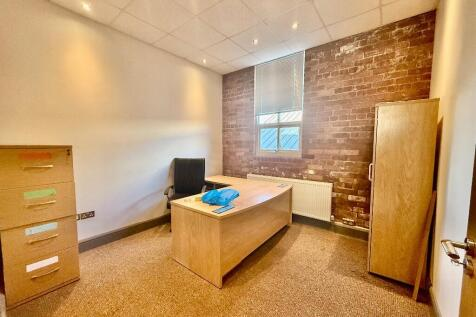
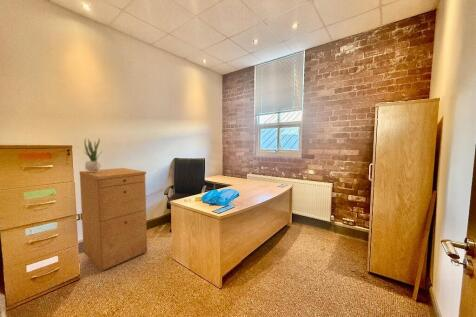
+ filing cabinet (114, 212)
+ potted plant (92, 154)
